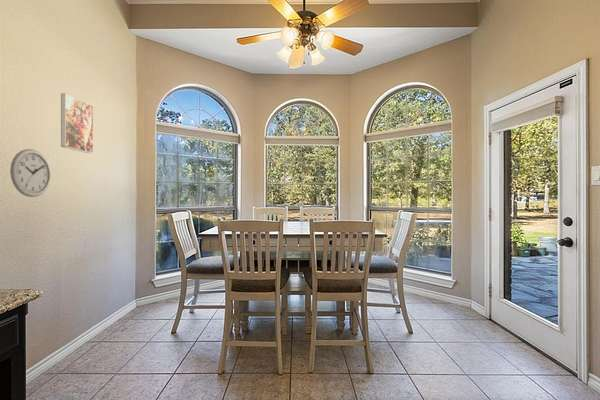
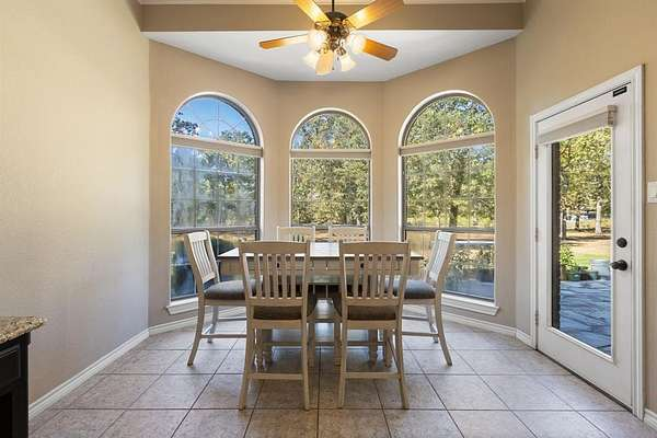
- wall clock (32, 173)
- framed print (78, 125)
